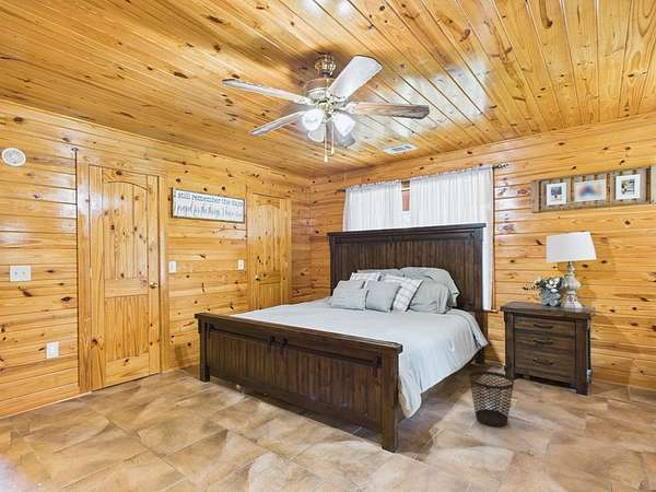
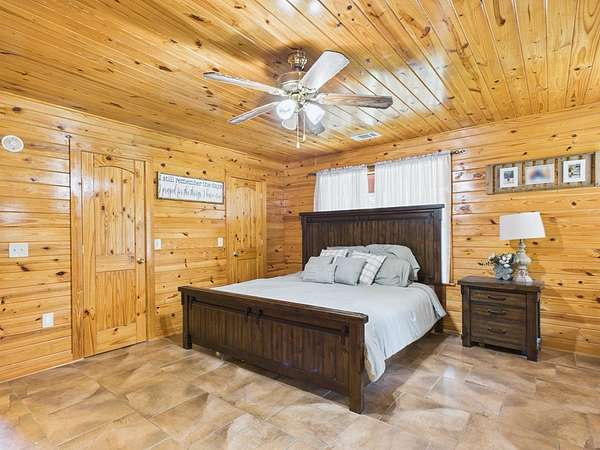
- wastebasket (491, 399)
